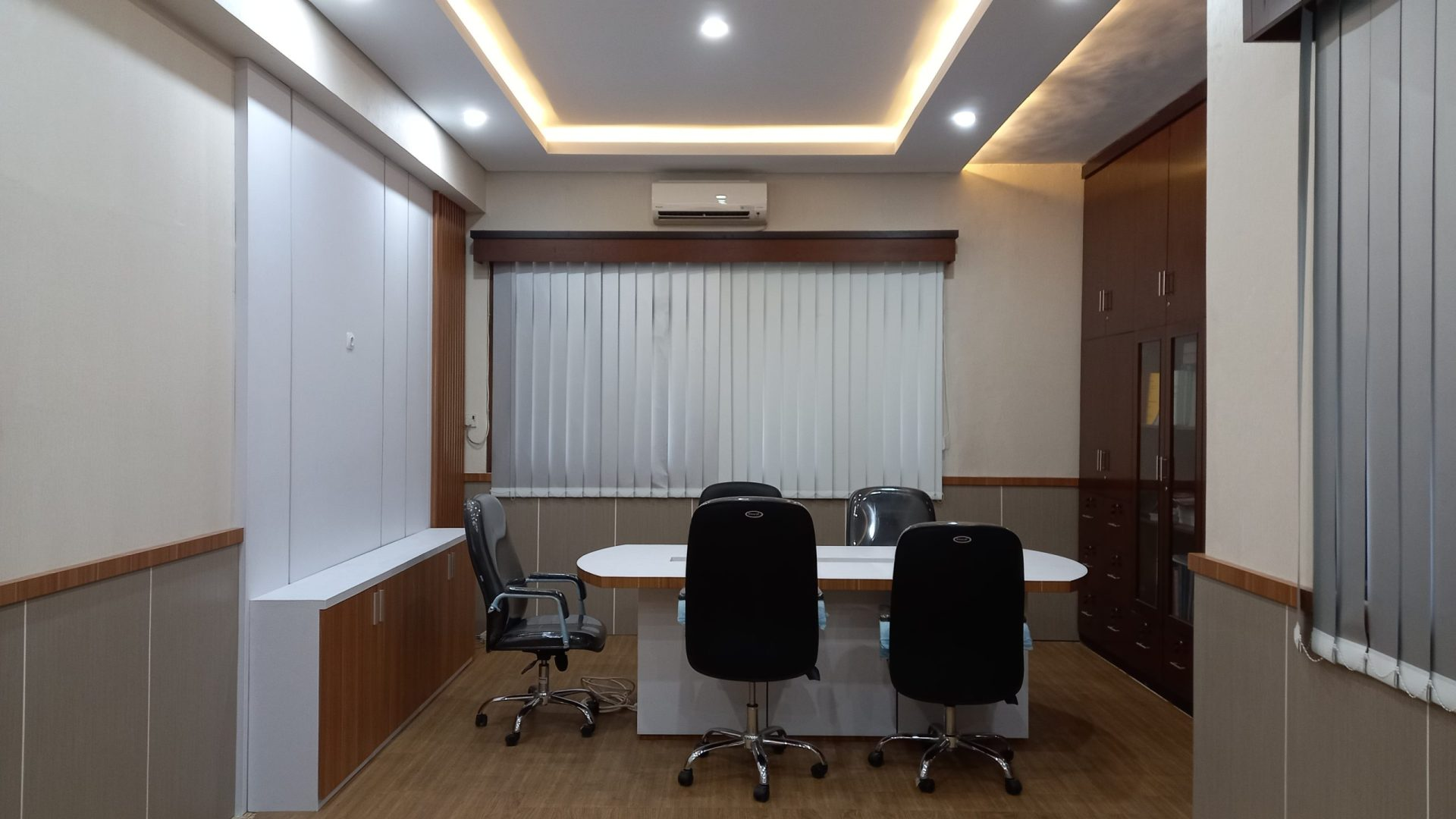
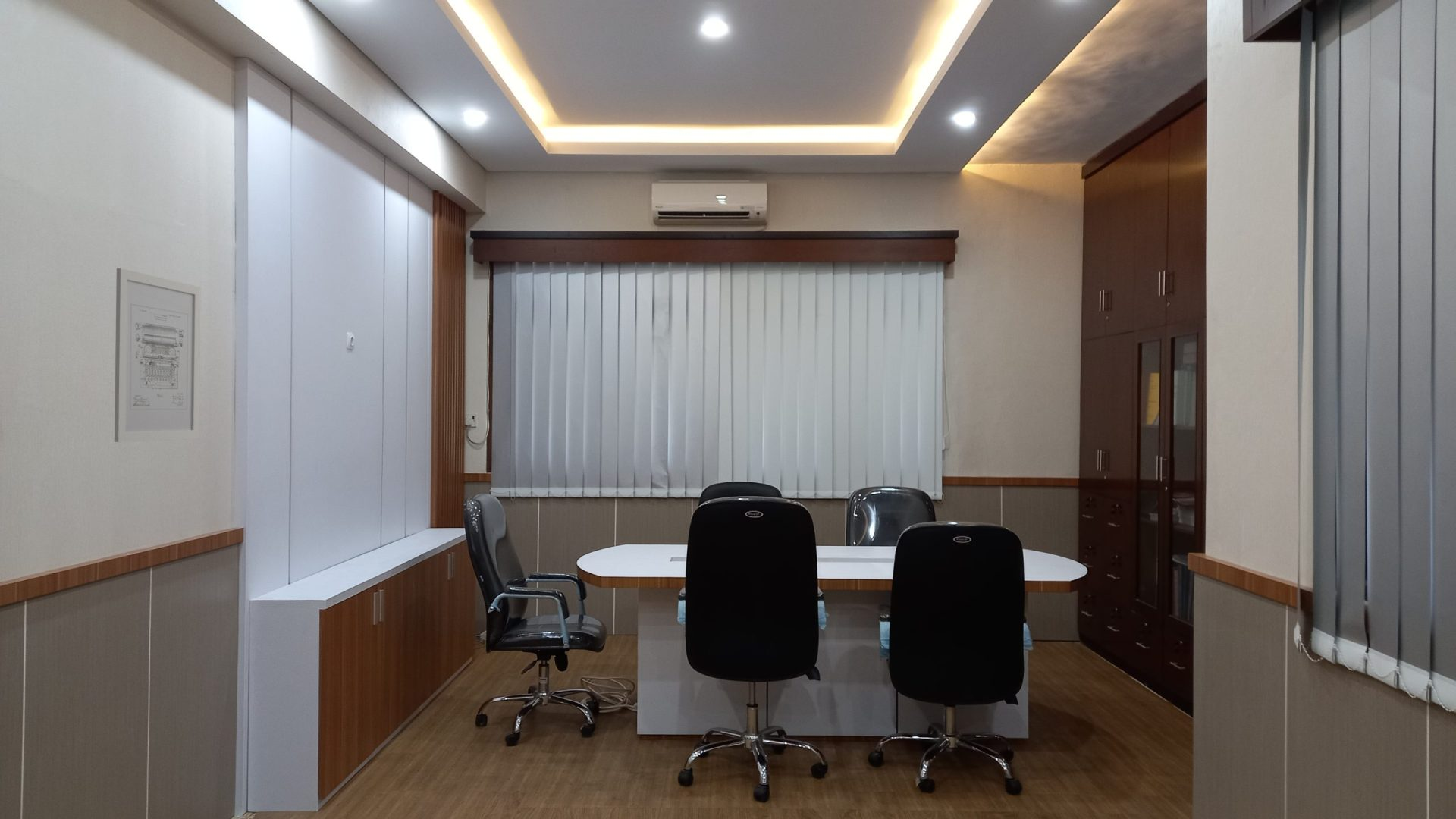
+ wall art (160, 359)
